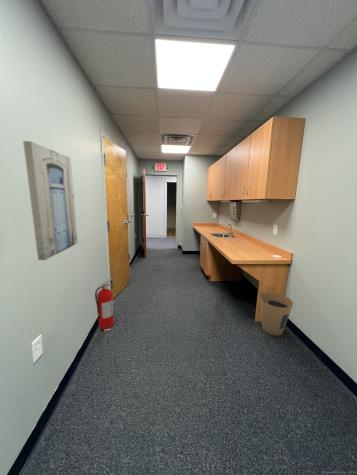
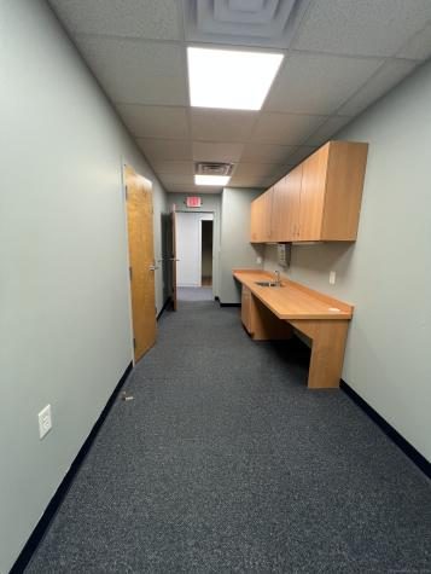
- wall art (56, 203)
- trash can (274, 314)
- fire extinguisher (105, 303)
